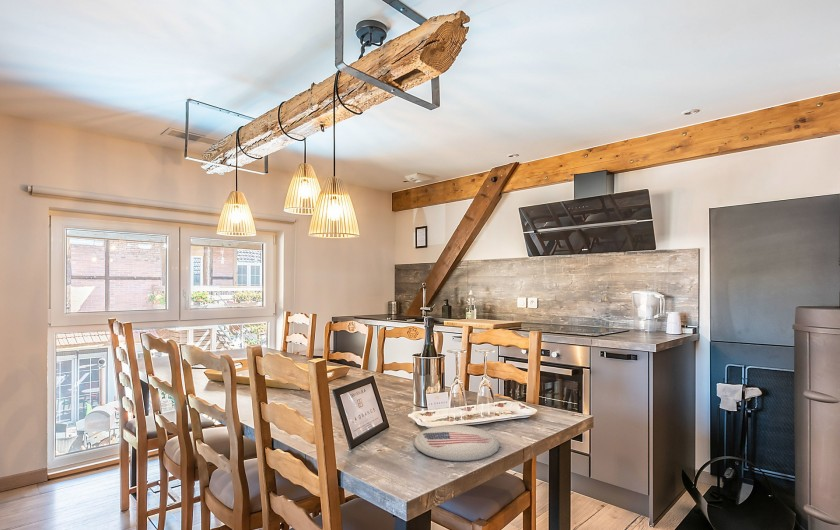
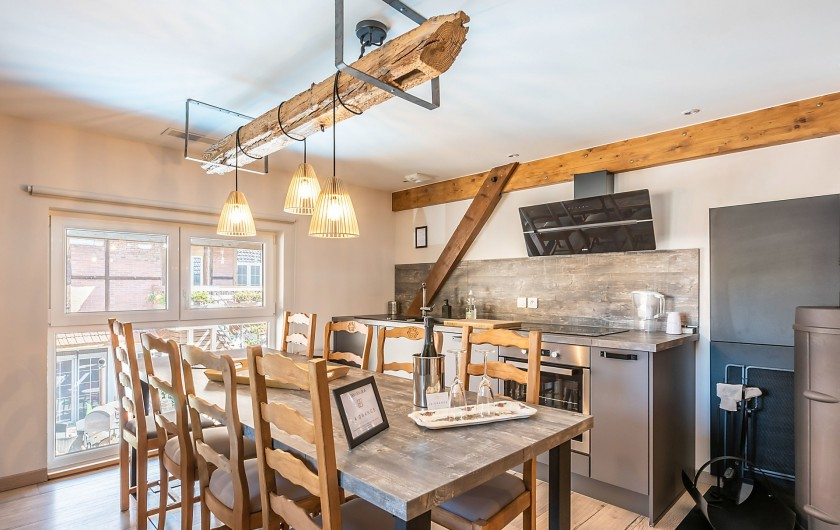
- plate (456, 440)
